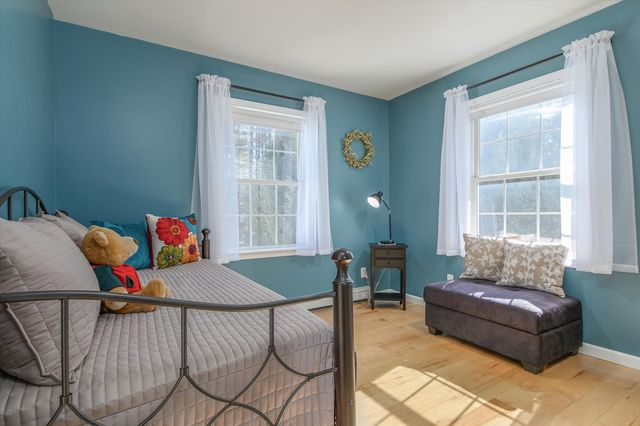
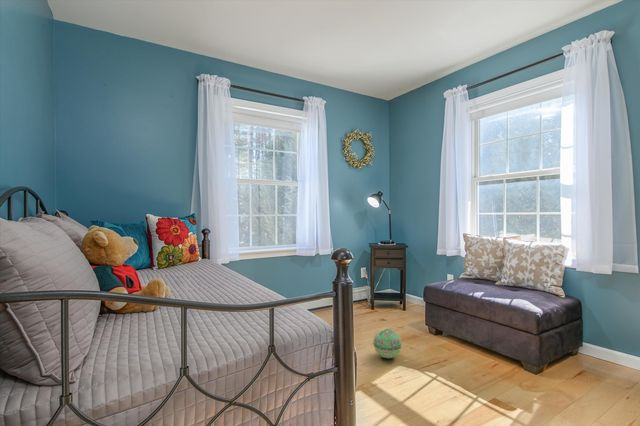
+ ball (387, 343)
